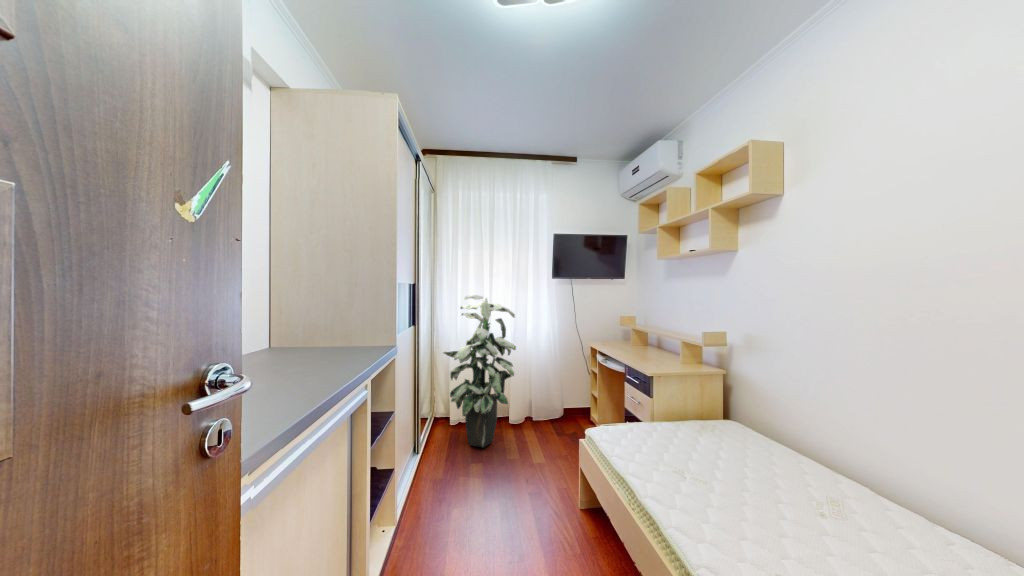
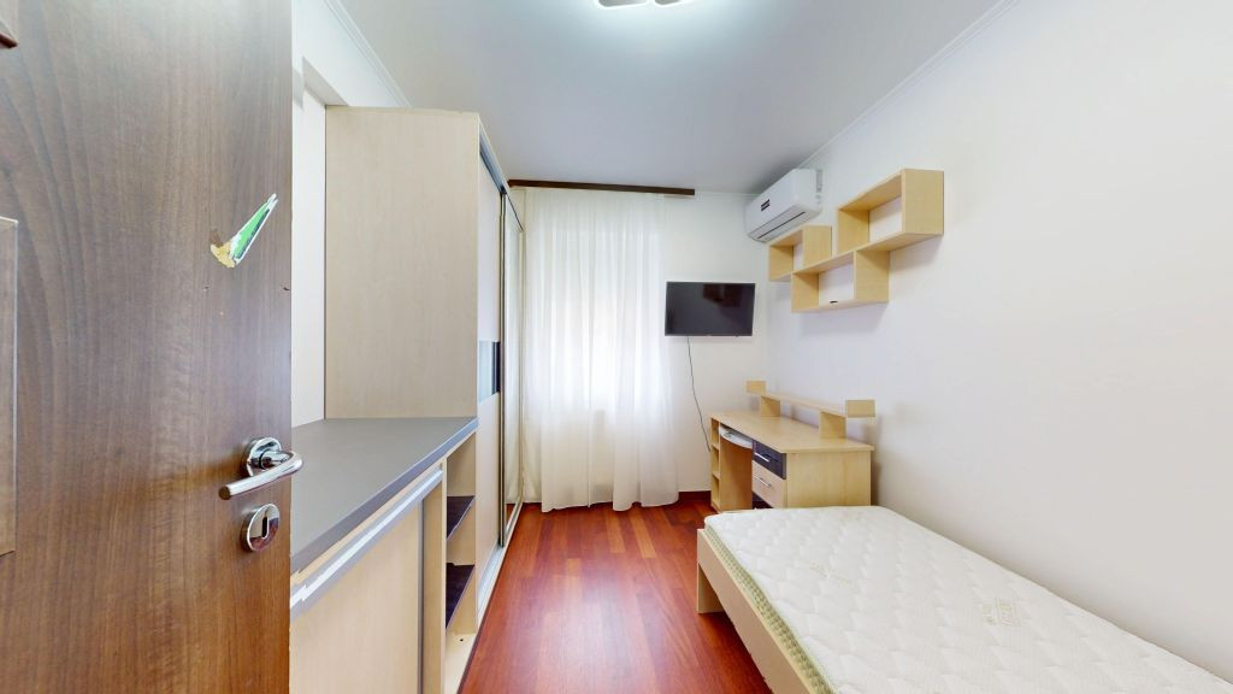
- indoor plant (479, 367)
